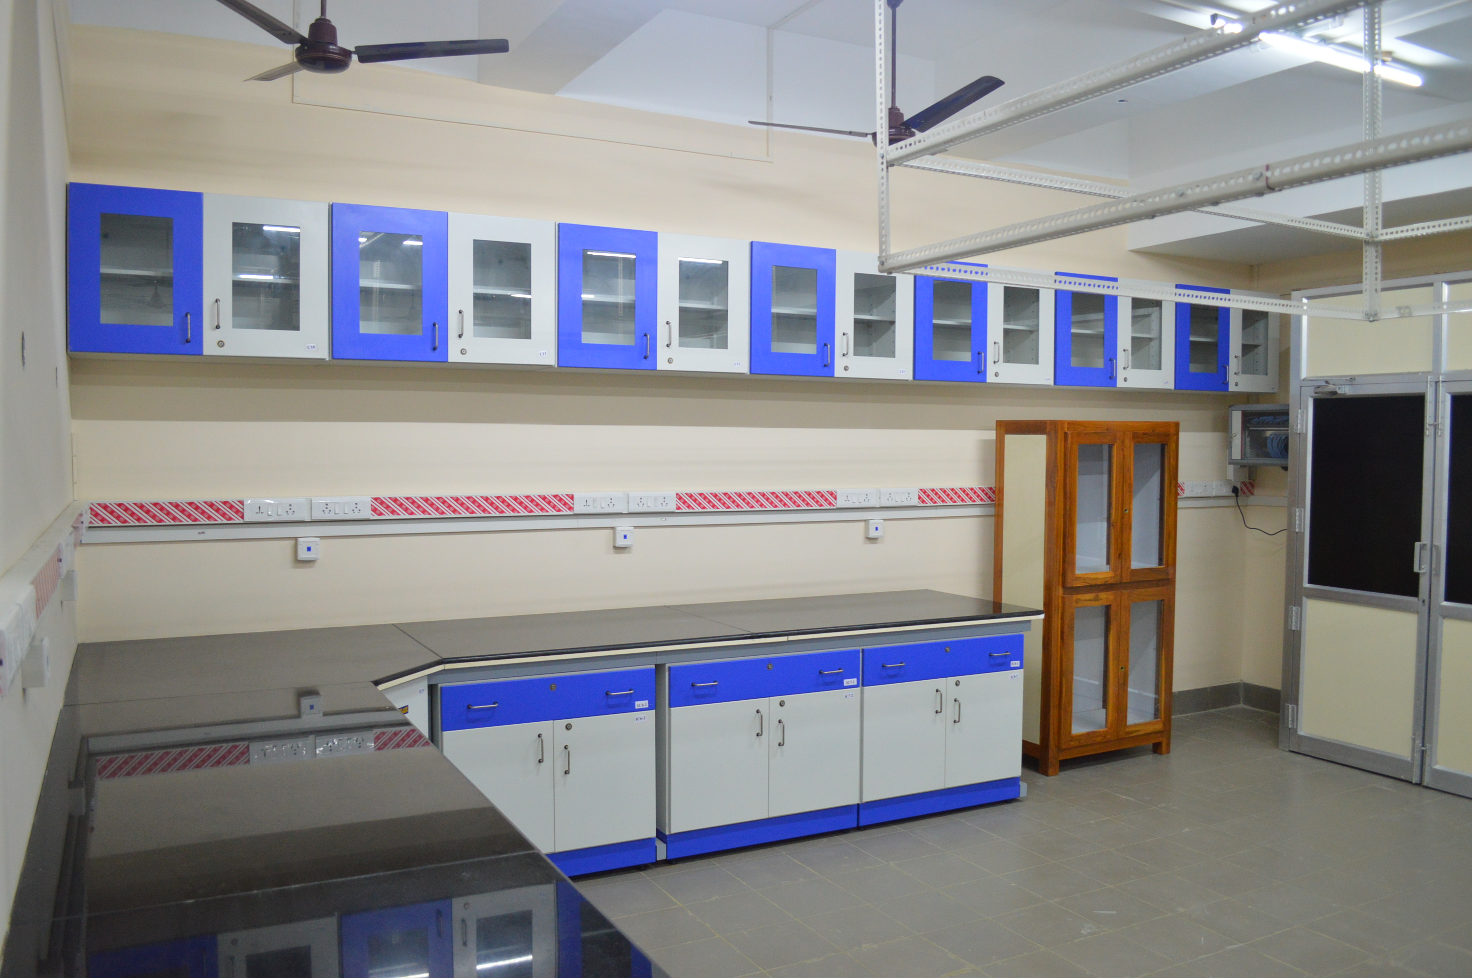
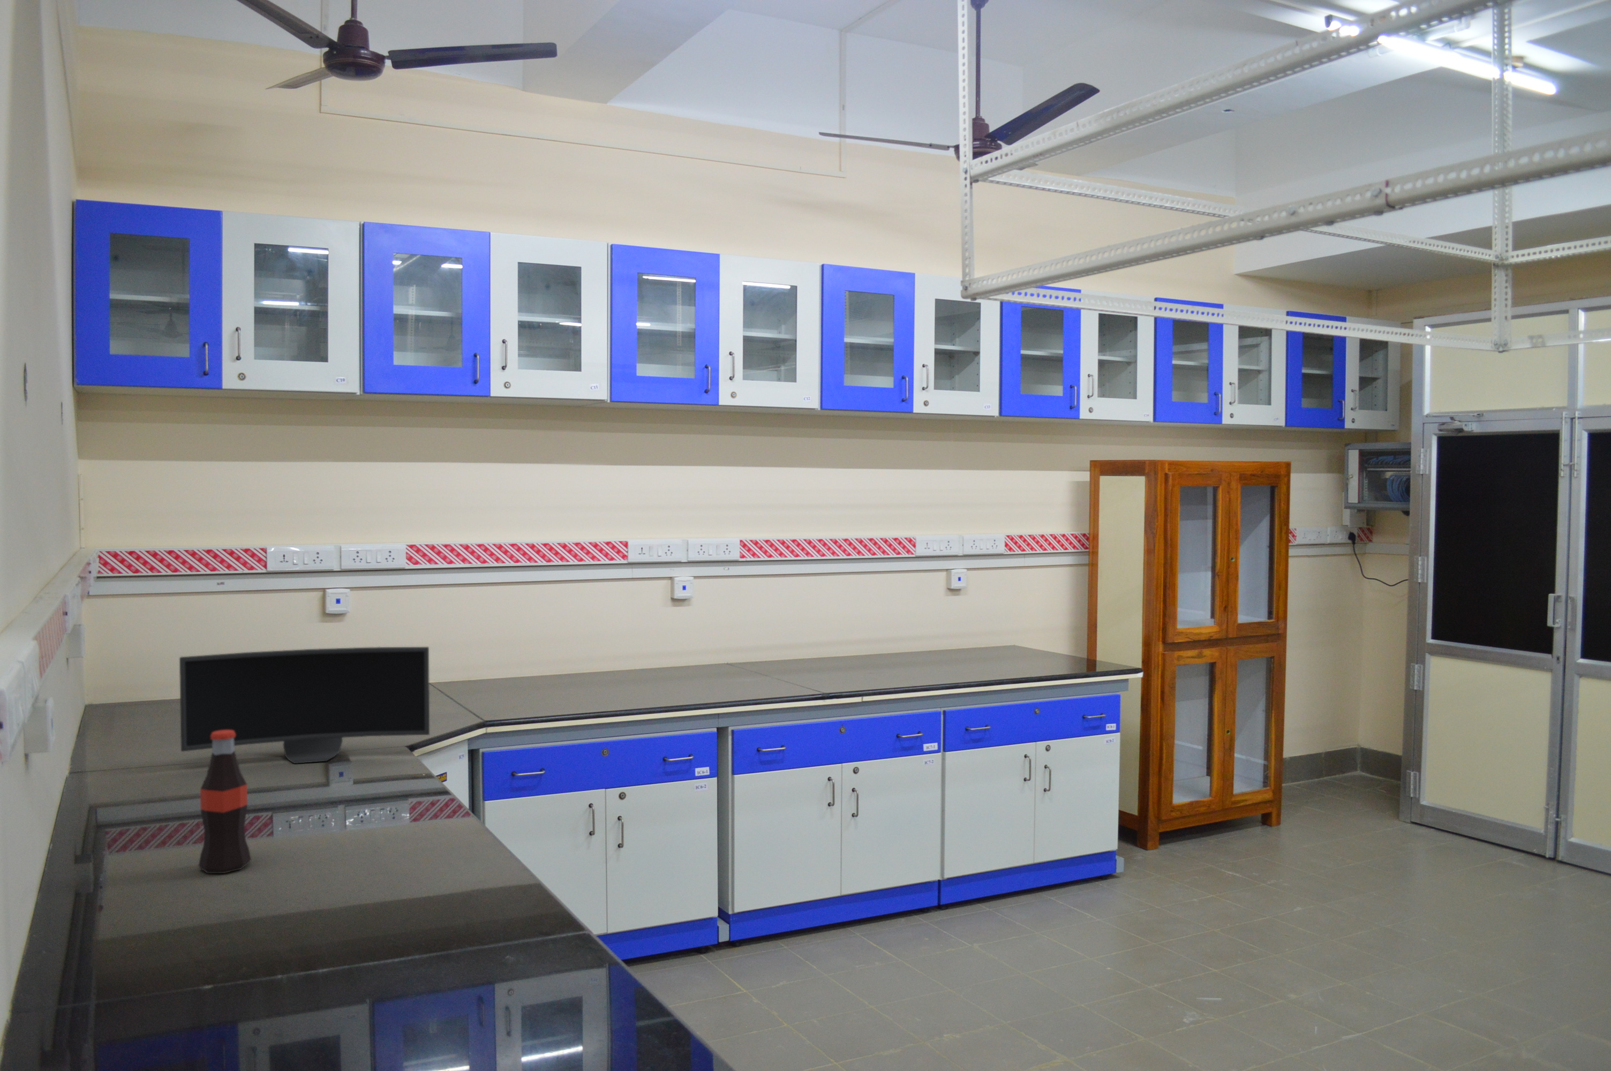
+ monitor (311, 702)
+ bottle (223, 798)
